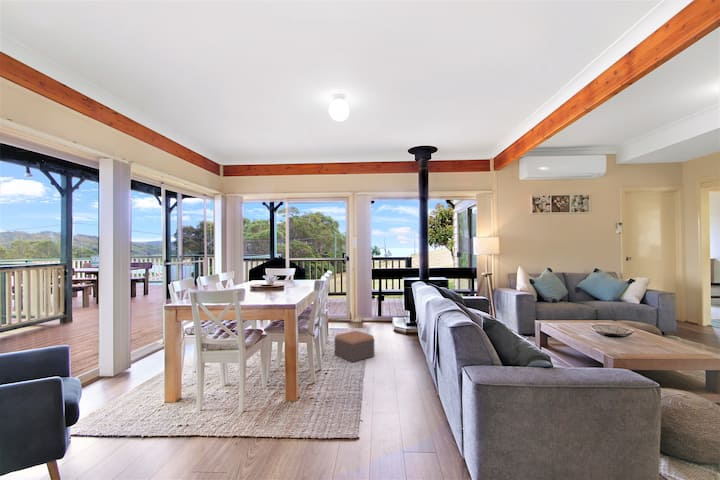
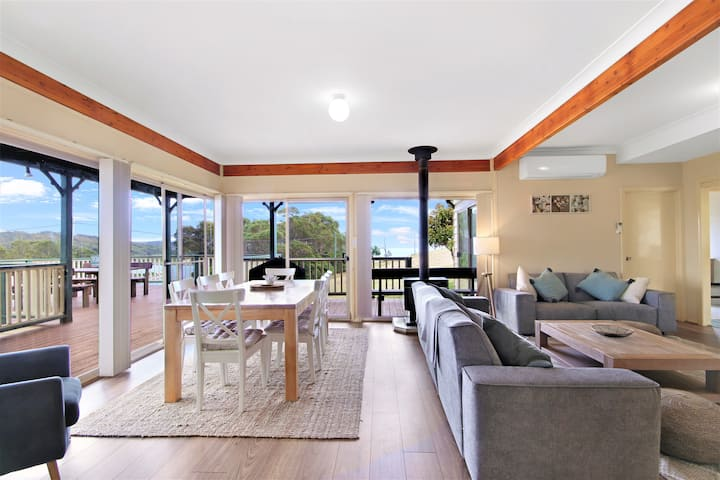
- footstool (354, 345)
